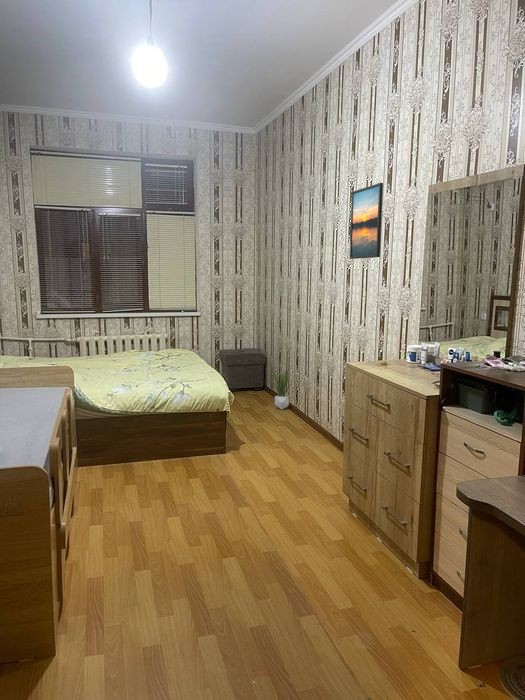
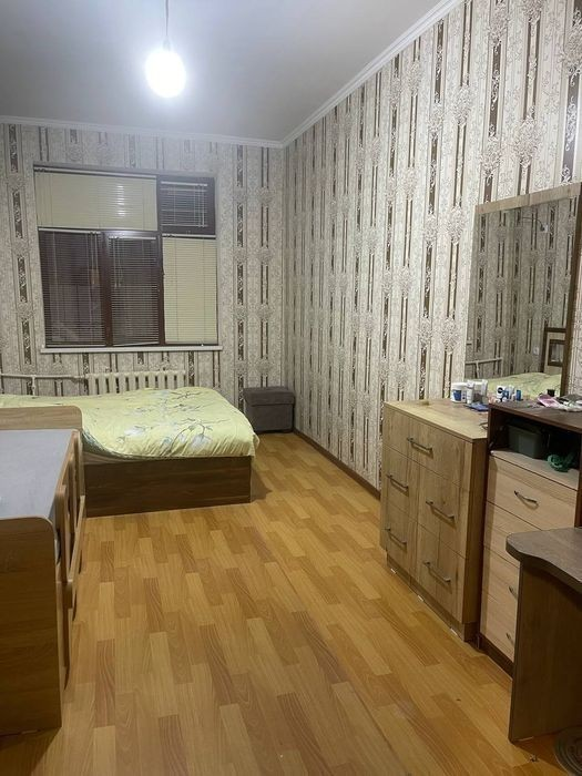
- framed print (365, 223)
- potted plant (282, 388)
